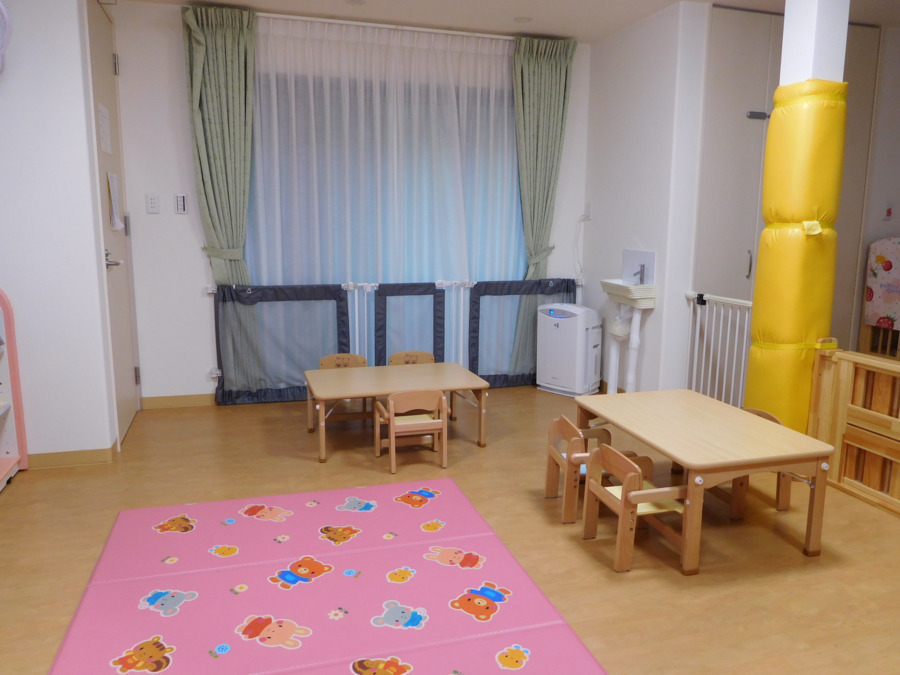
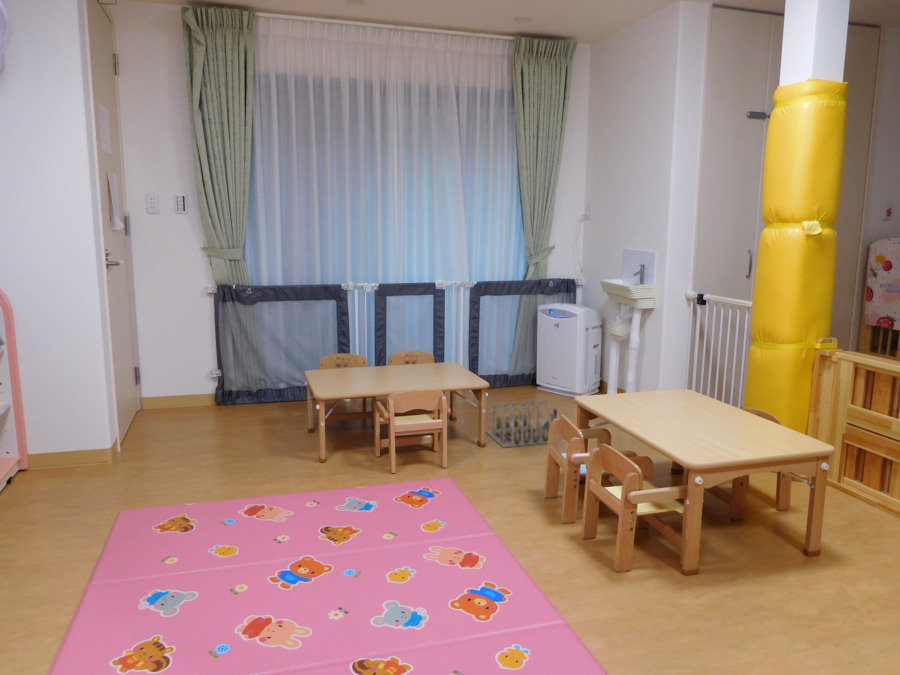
+ architectural model (525, 419)
